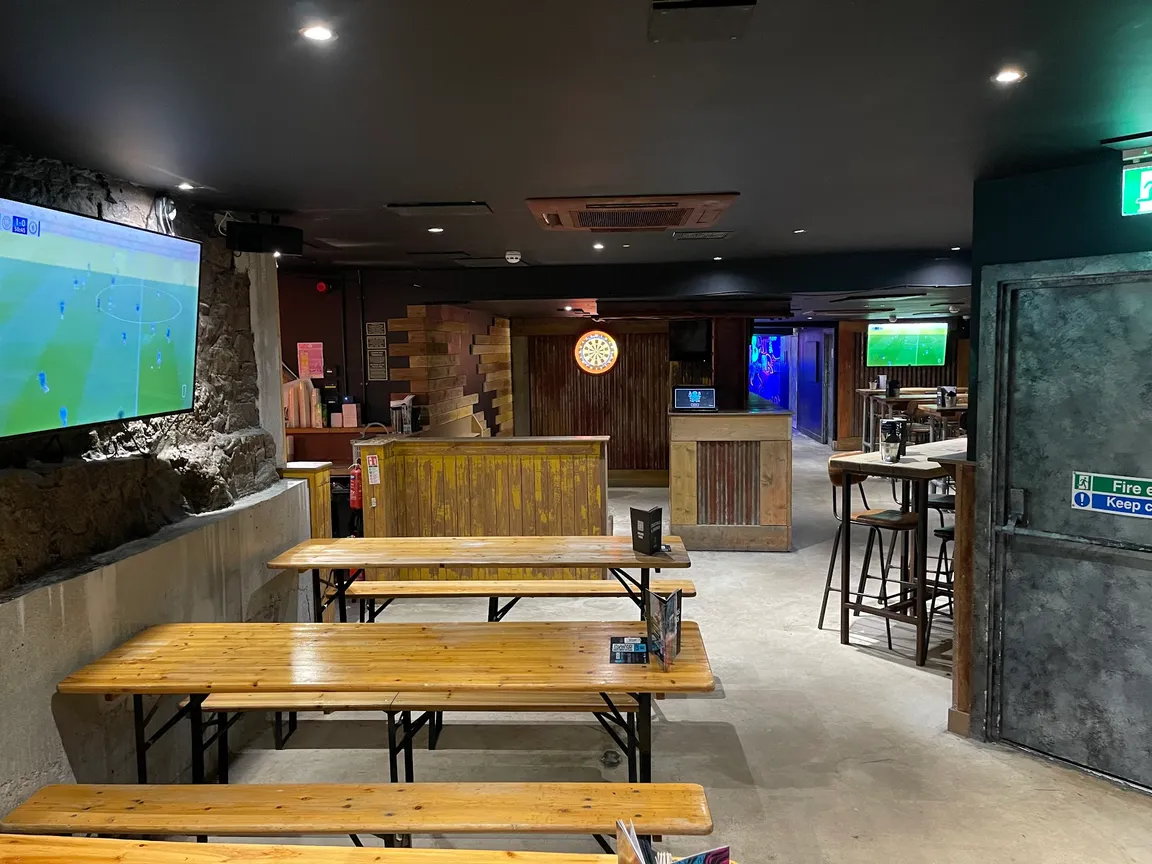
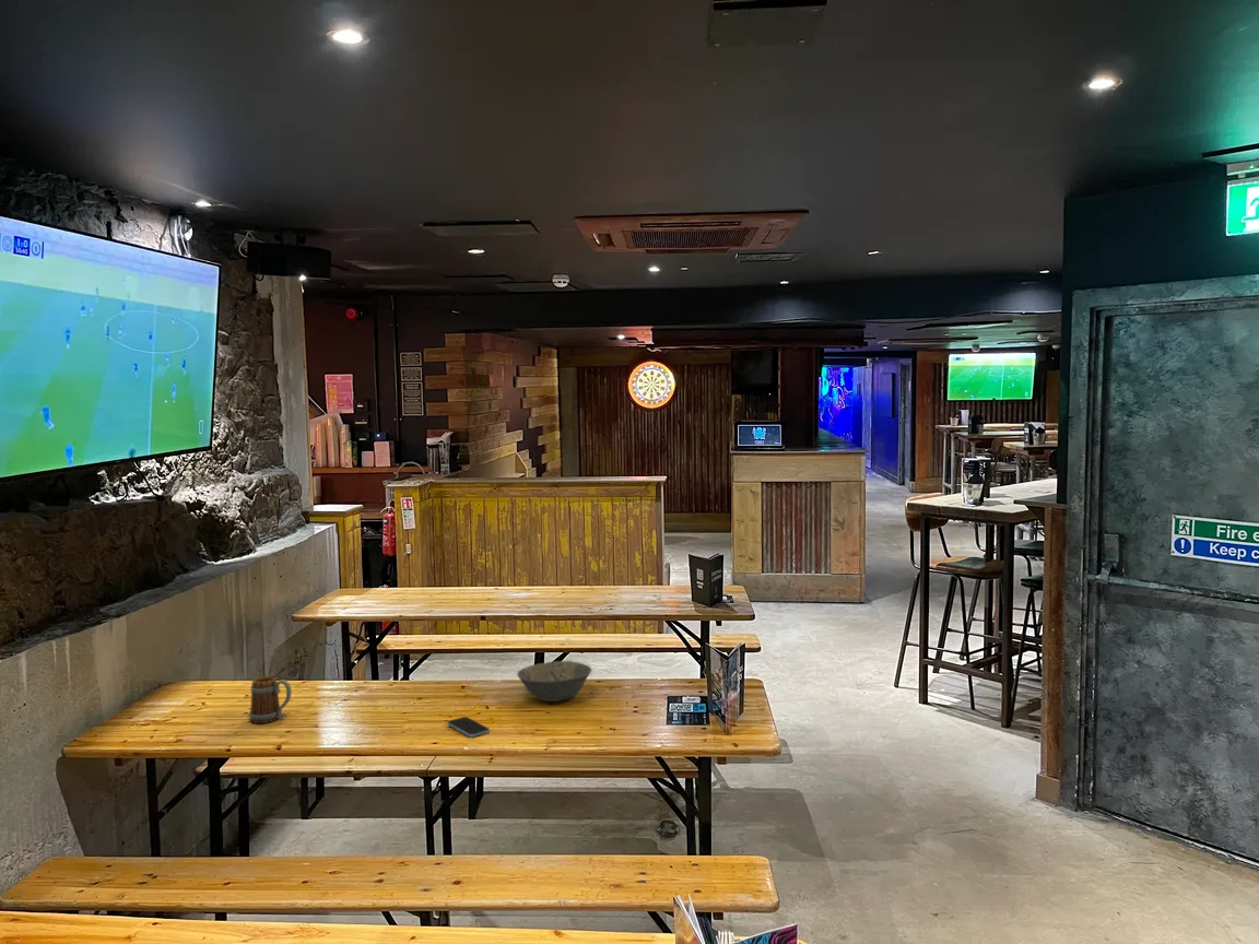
+ beer mug (270, 699)
+ smartphone (468, 727)
+ bowl (554, 683)
